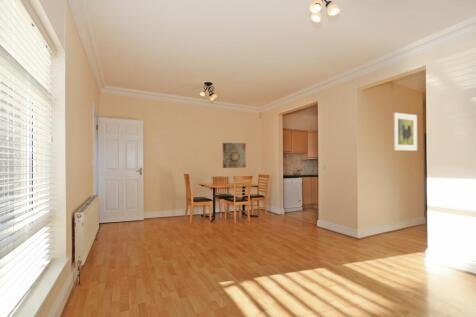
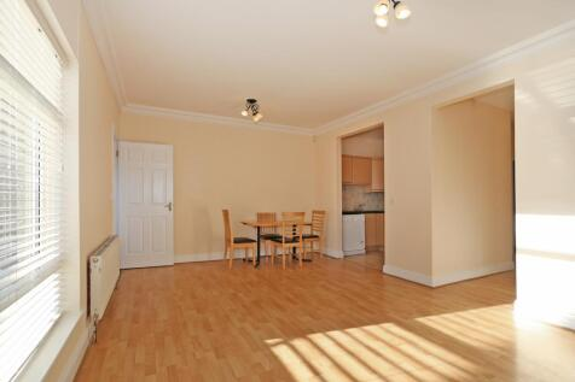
- wall art (234, 155)
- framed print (405, 132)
